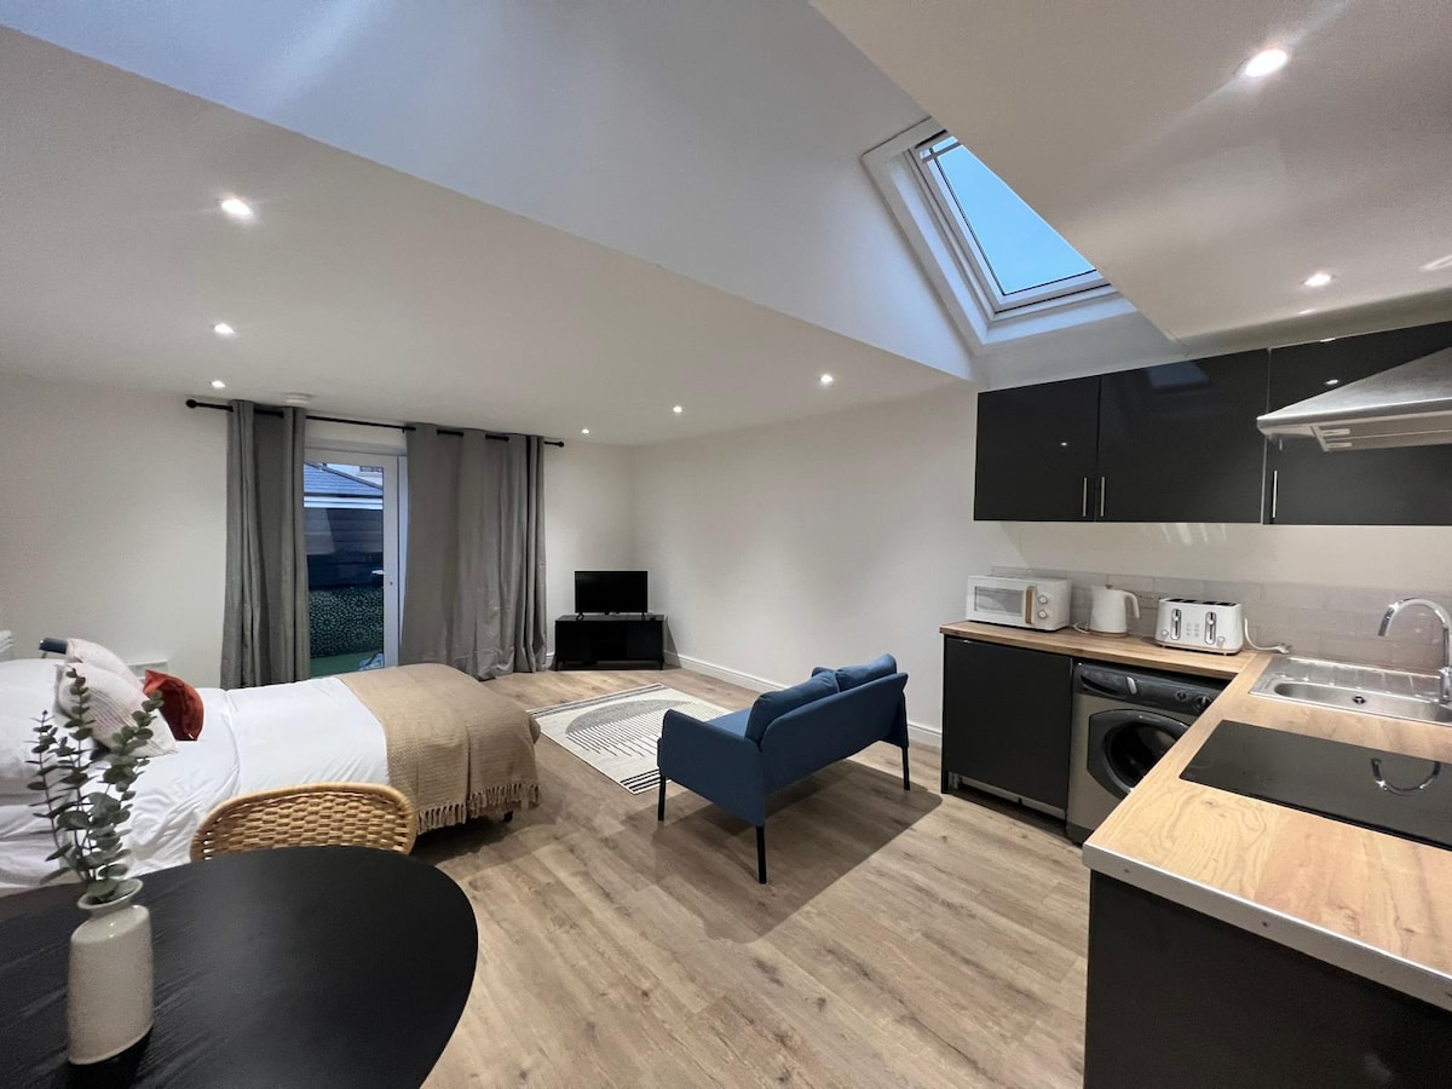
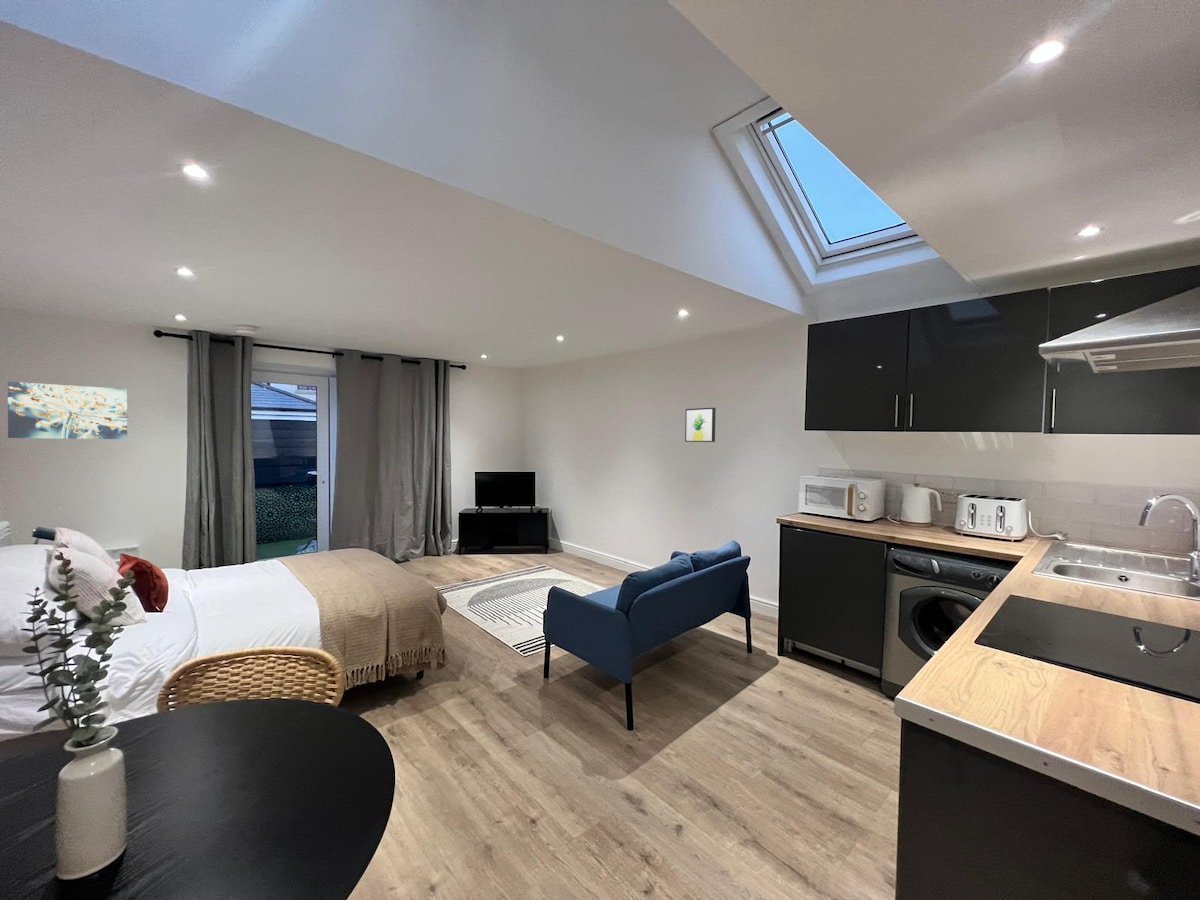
+ wall art (71, 412)
+ wall art (700, 425)
